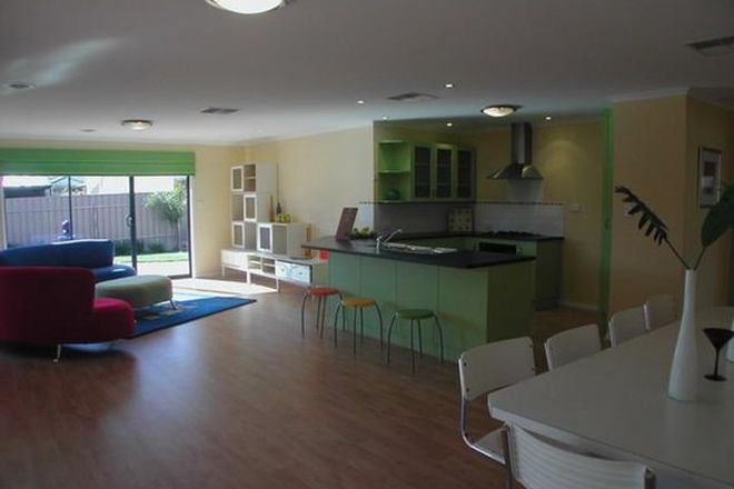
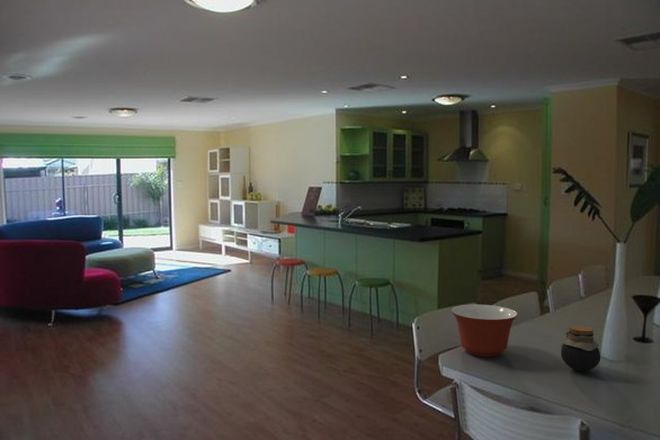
+ mixing bowl (483, 331)
+ jar (579, 348)
